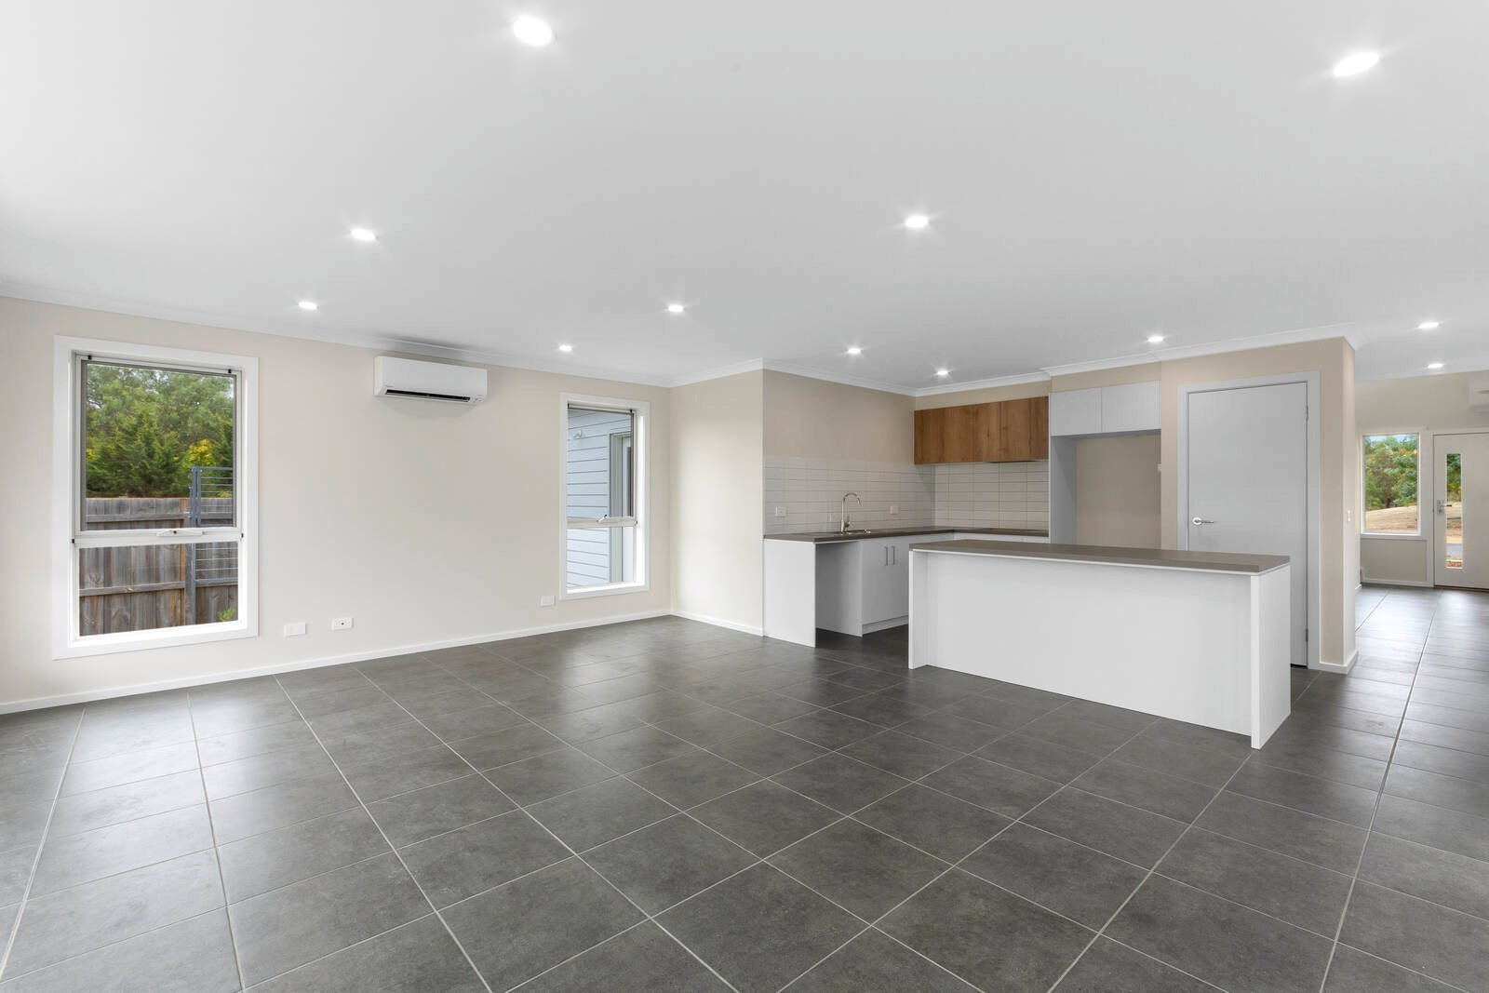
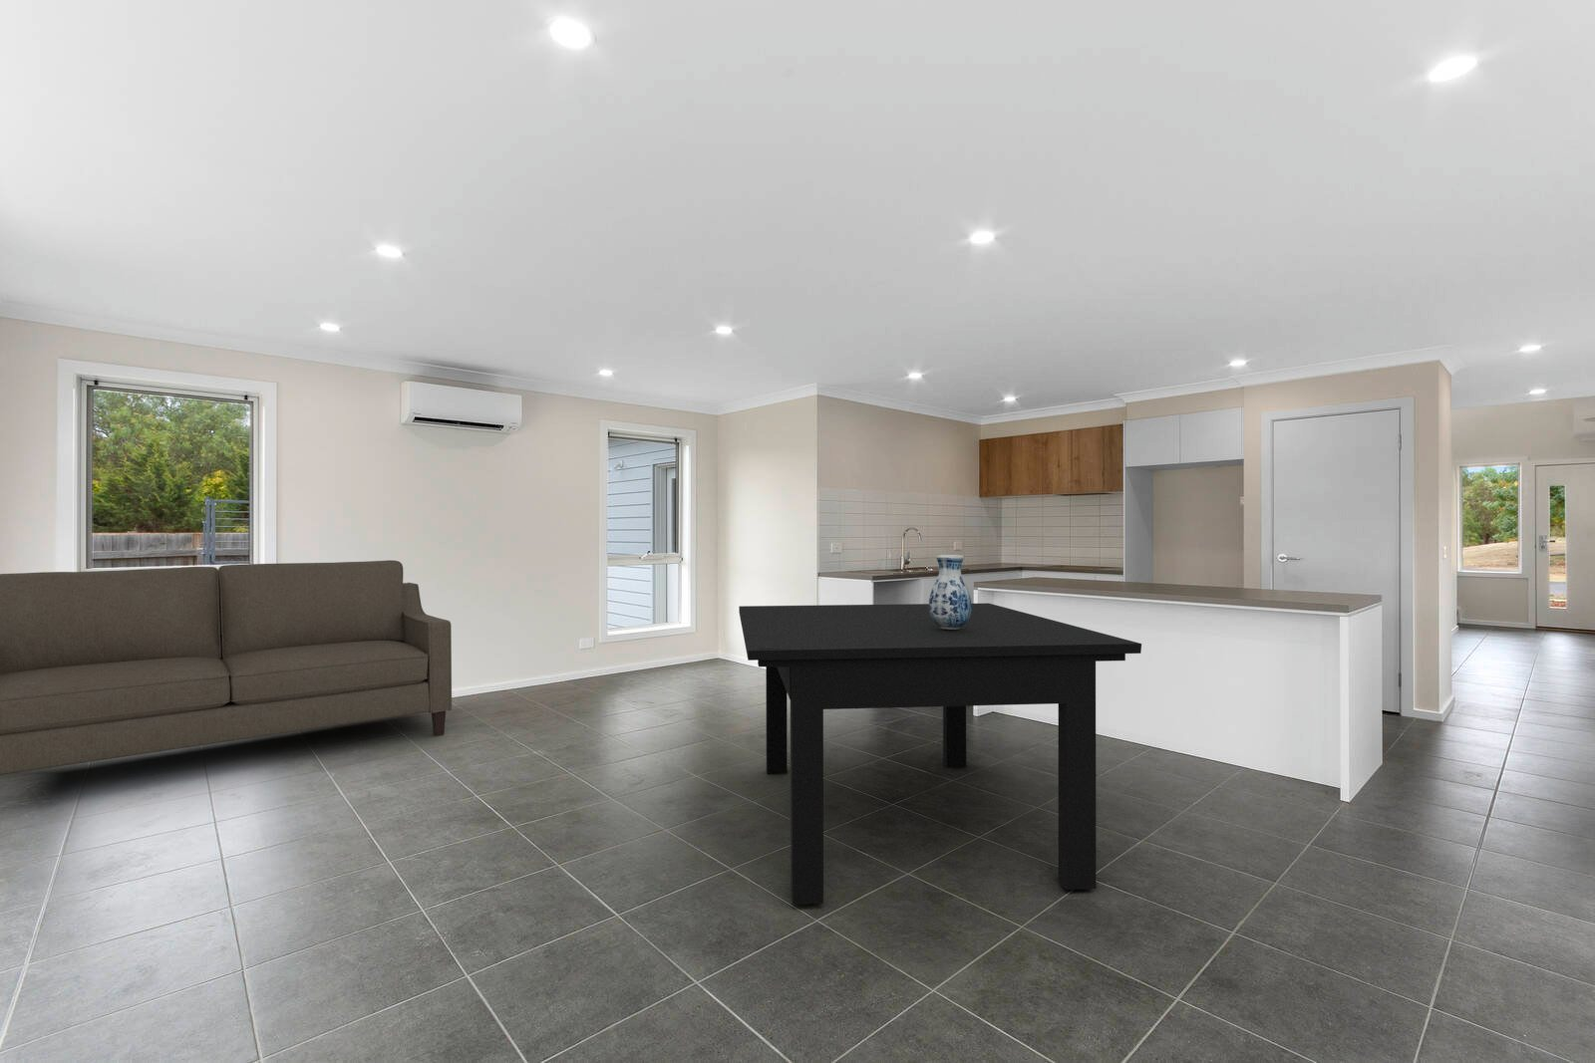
+ vase (951, 592)
+ sofa (224, 658)
+ dining table (898, 706)
